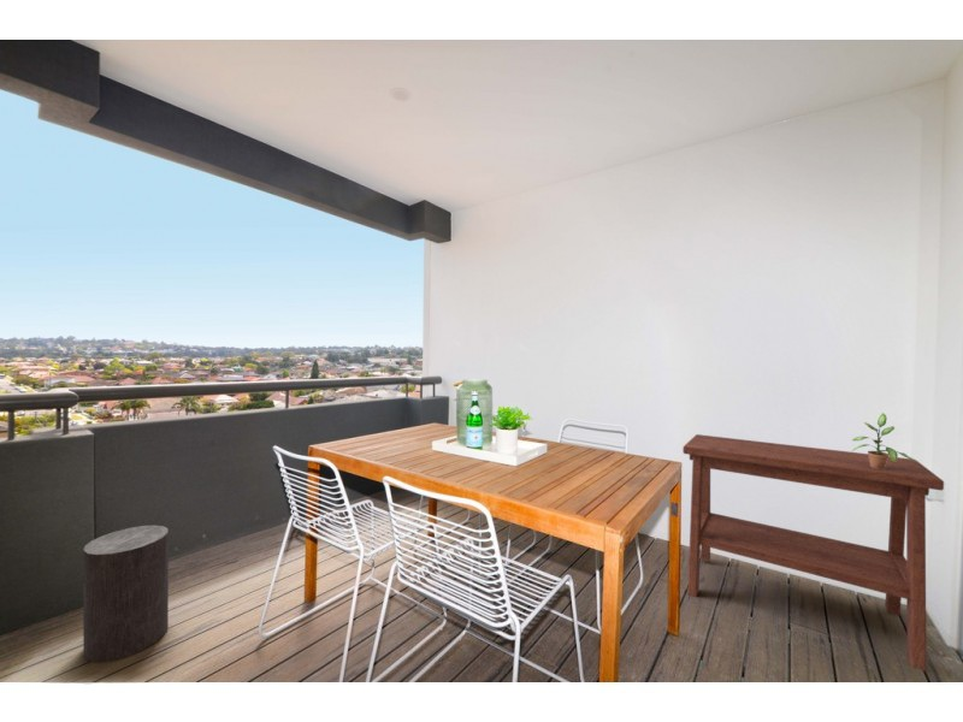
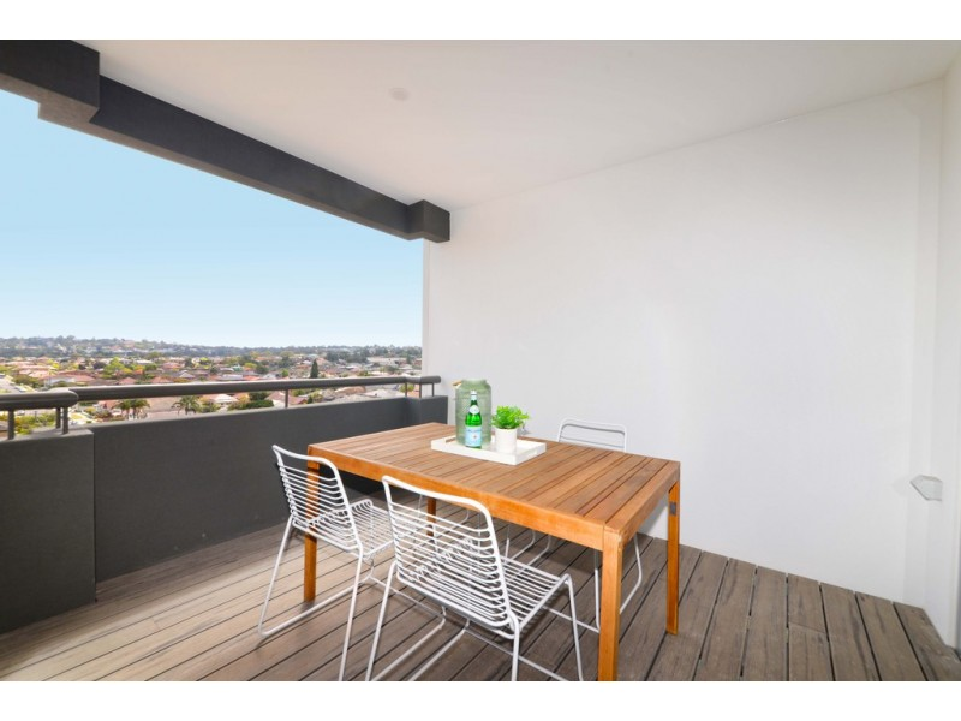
- potted plant (881, 440)
- side table (790, 529)
- stool (128, 588)
